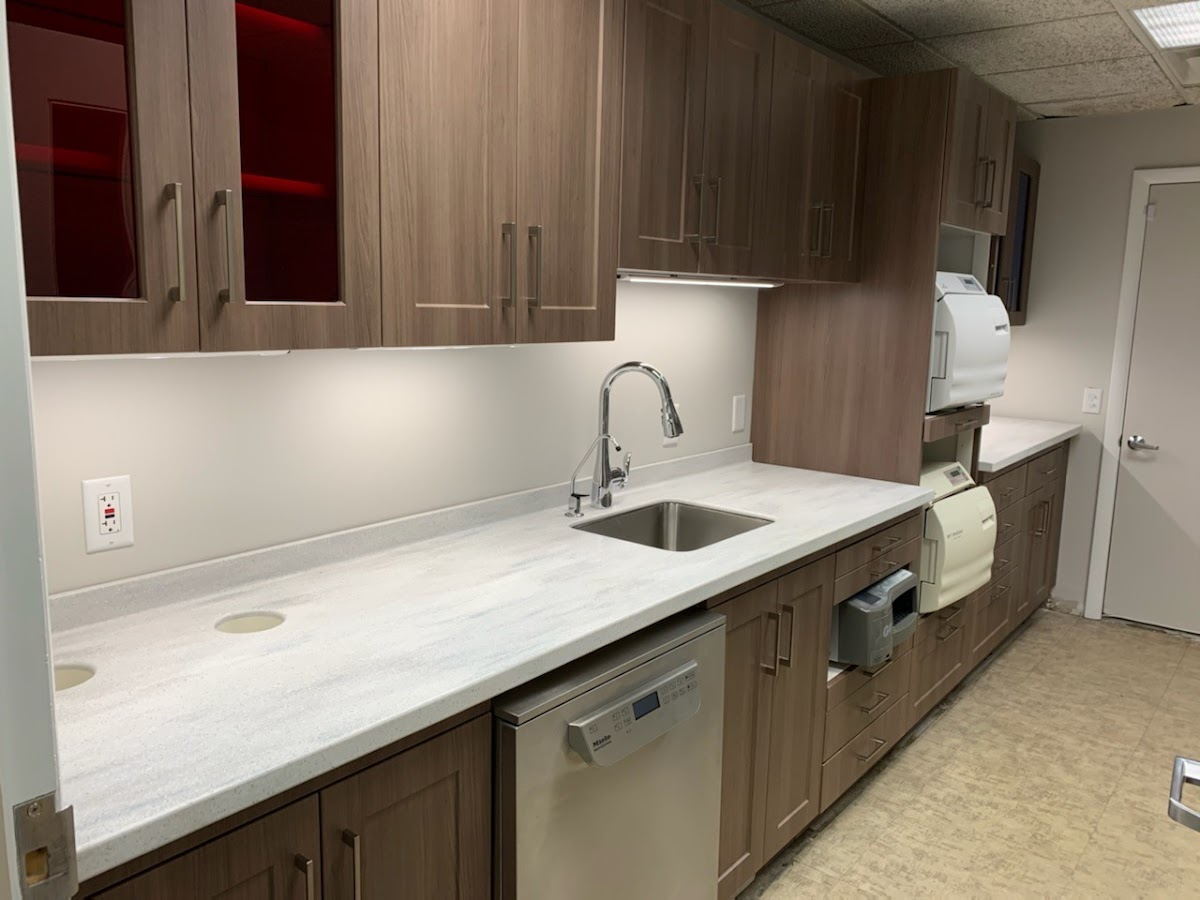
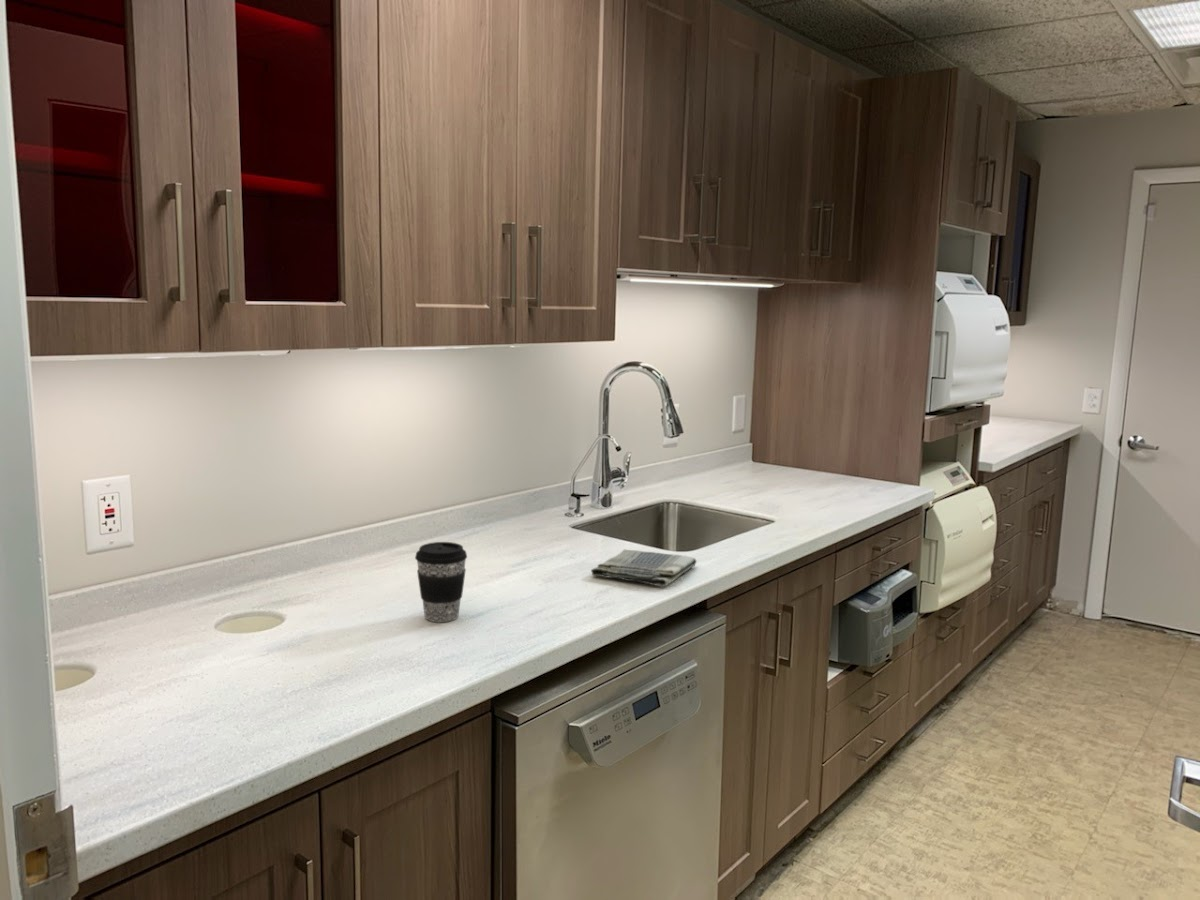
+ dish towel (644, 564)
+ coffee cup (441, 582)
